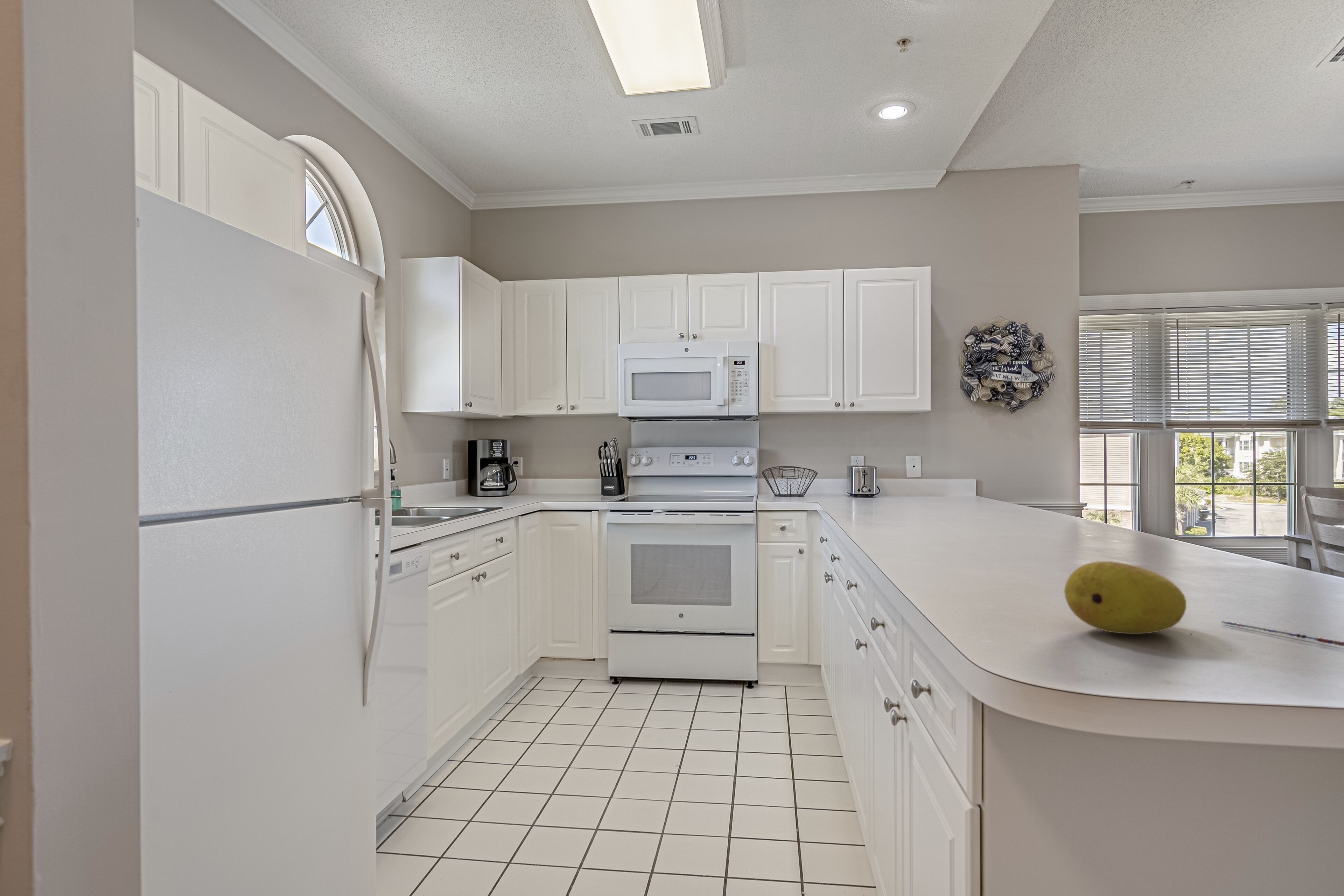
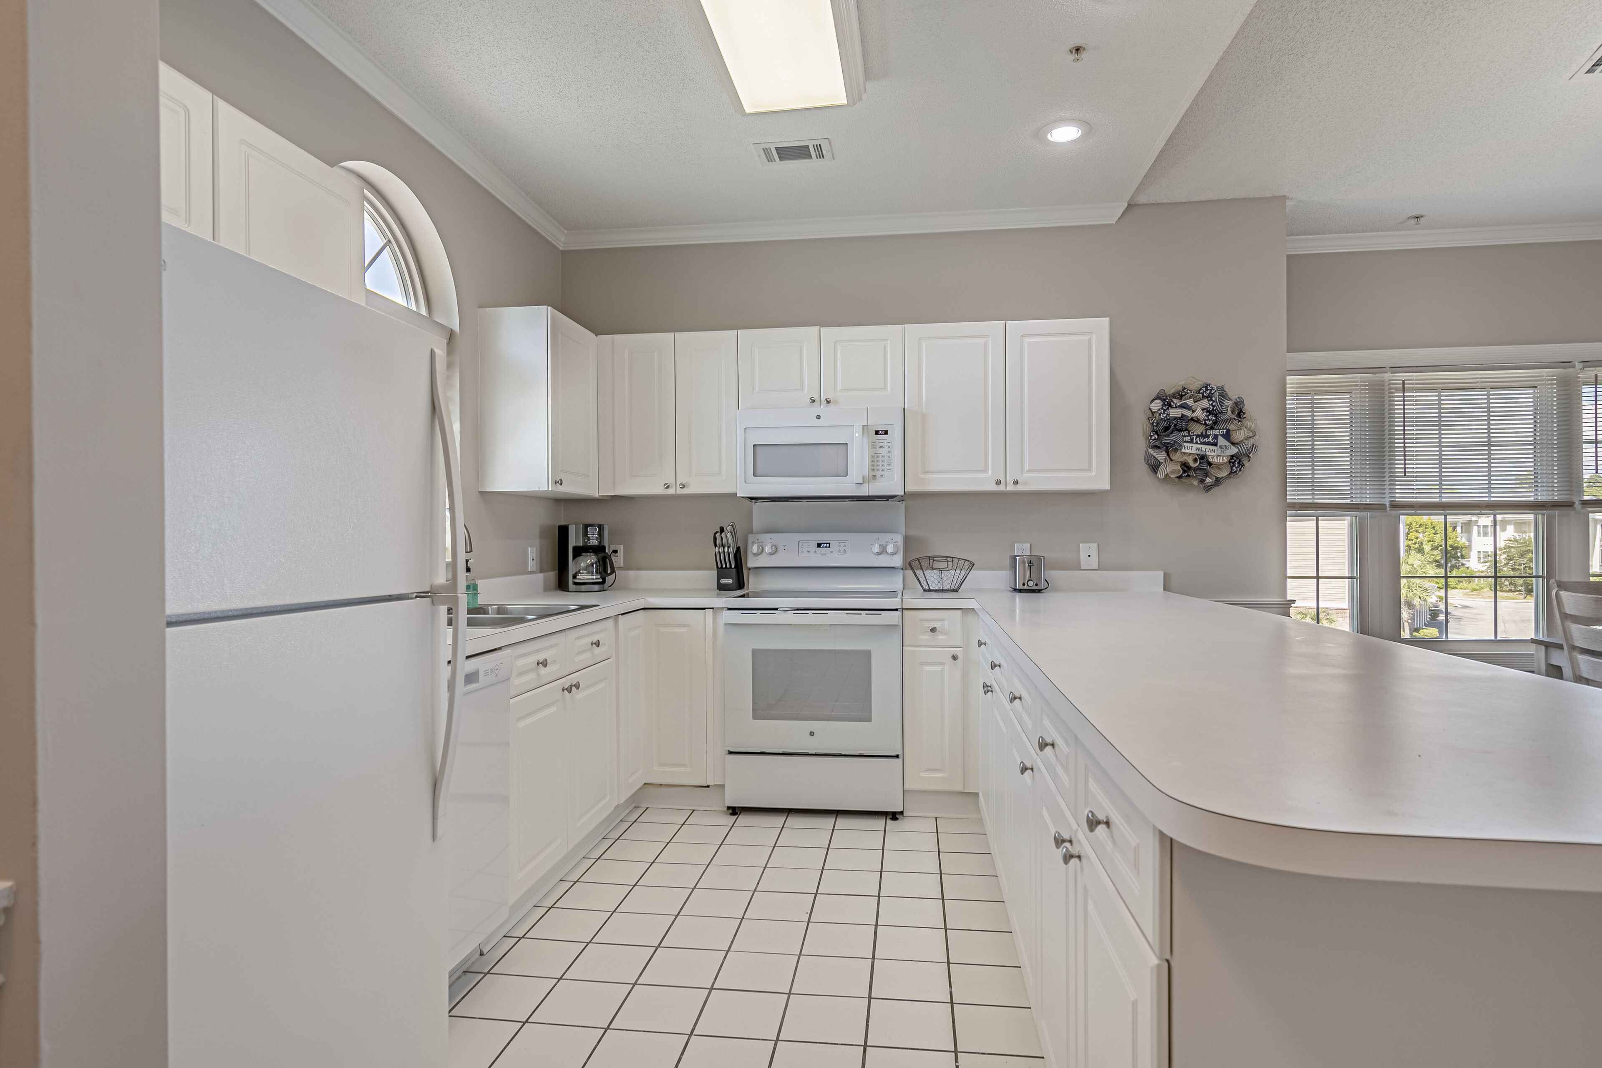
- fruit (1127, 595)
- pen (1281, 632)
